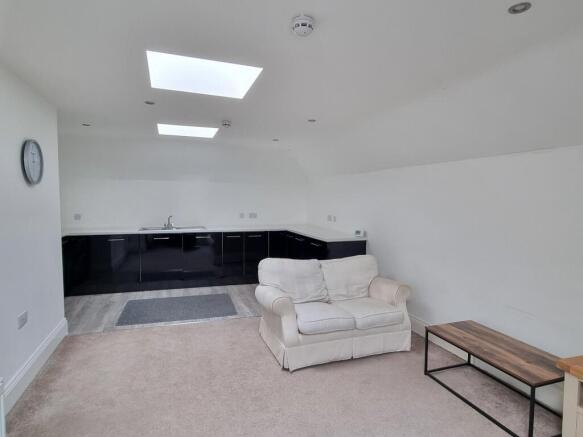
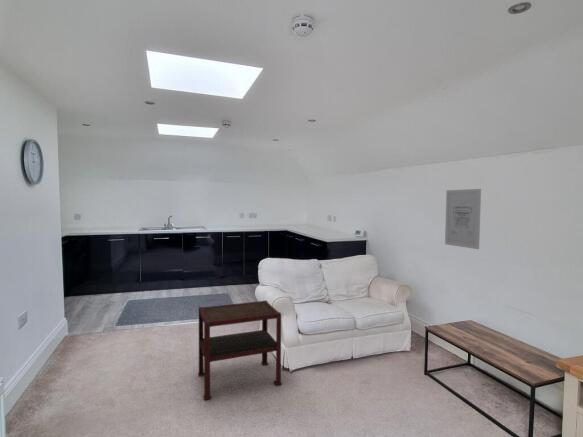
+ wall art (461, 218)
+ side table (238, 344)
